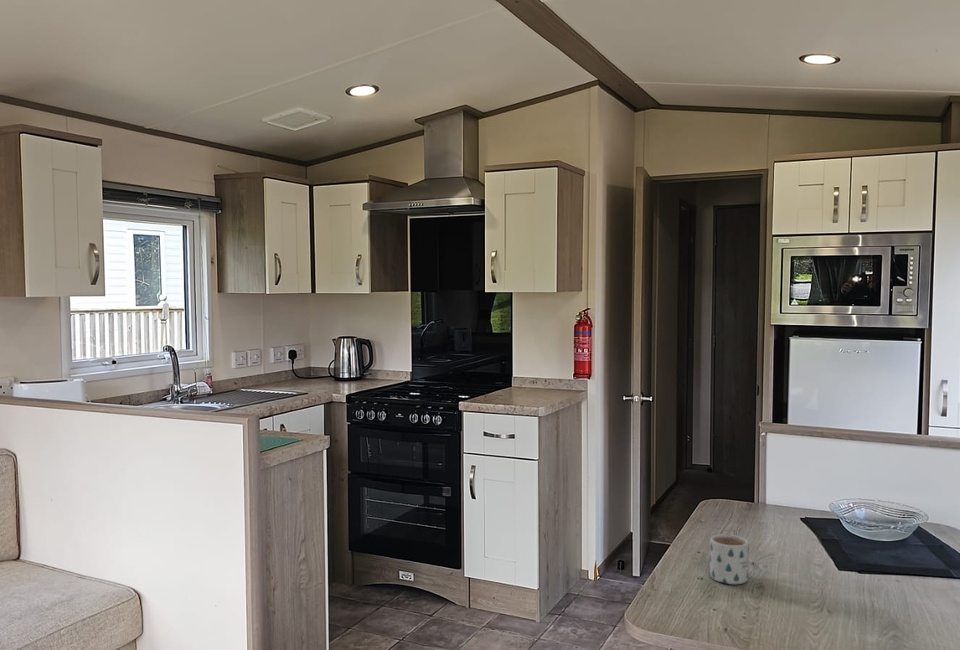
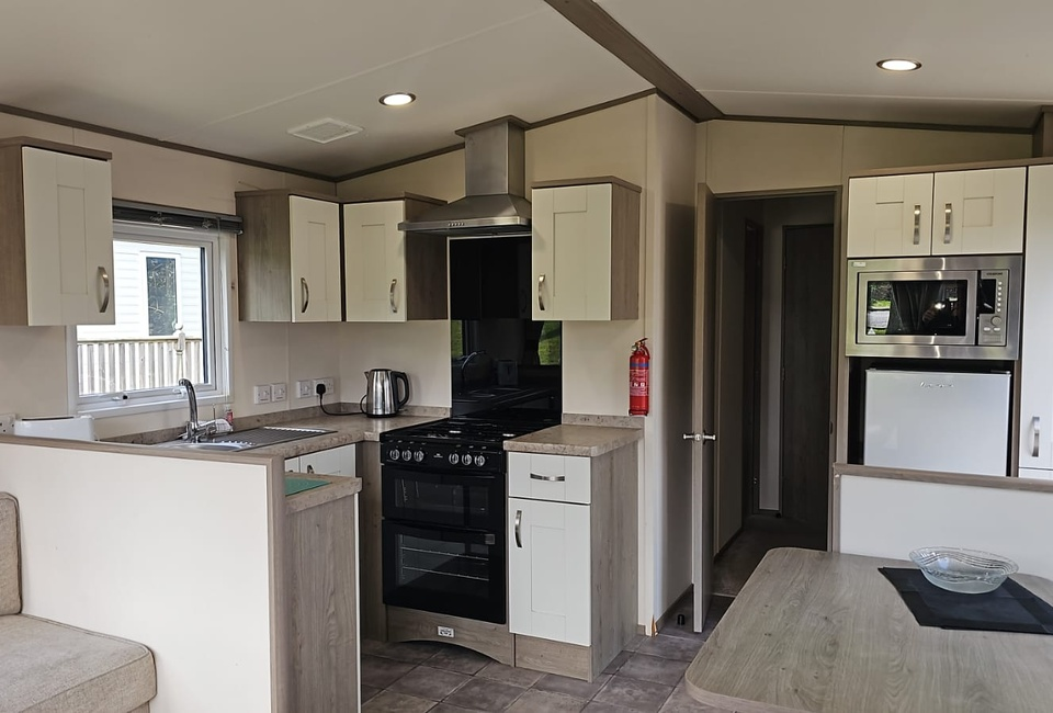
- mug (731, 557)
